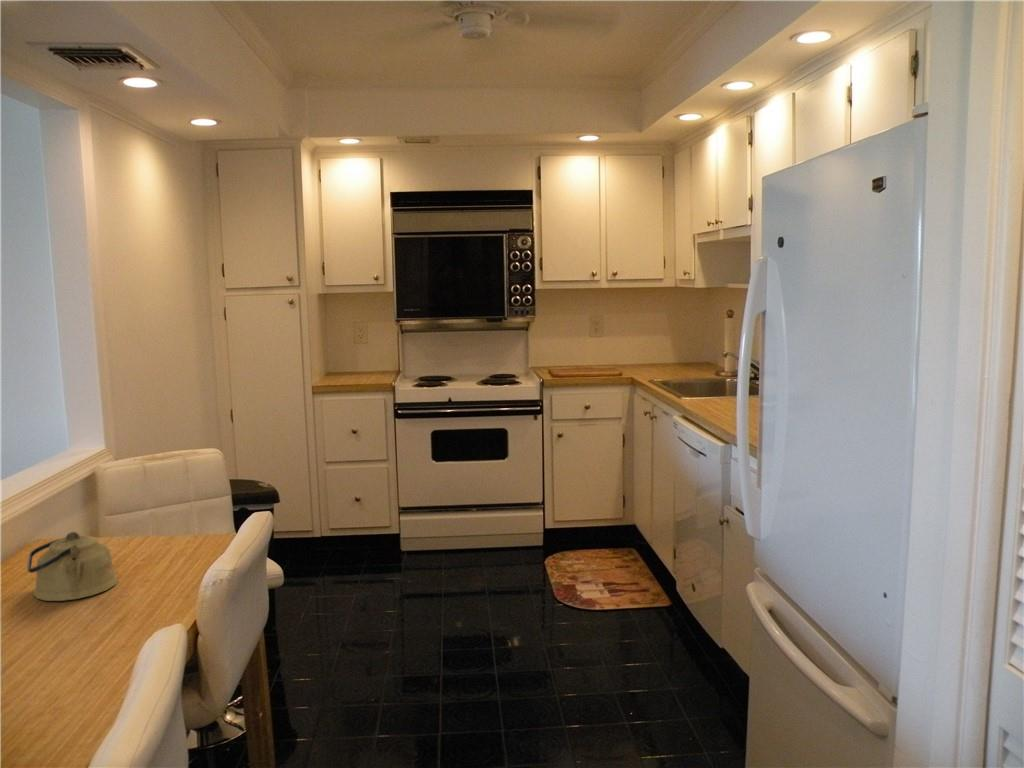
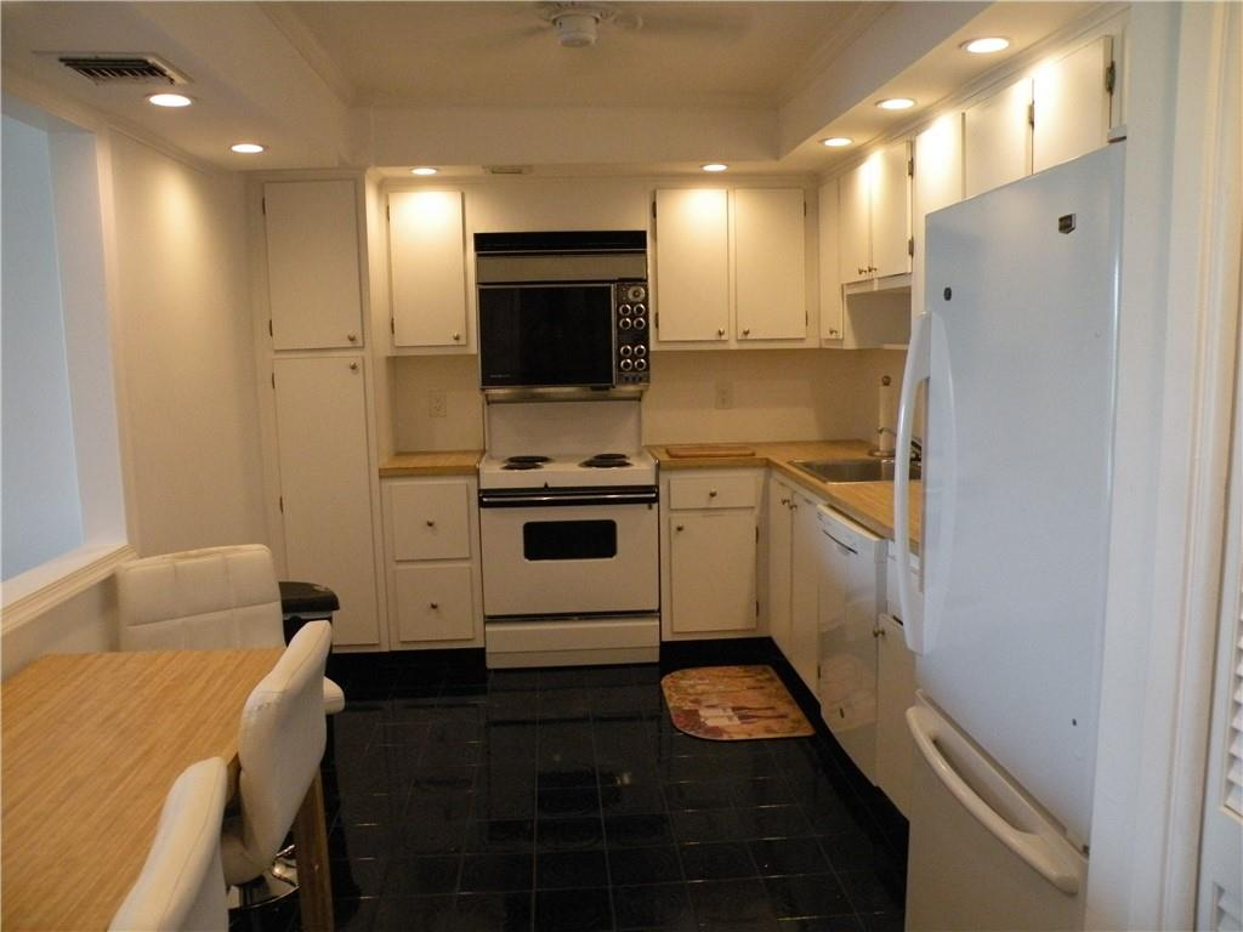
- kettle (73, 562)
